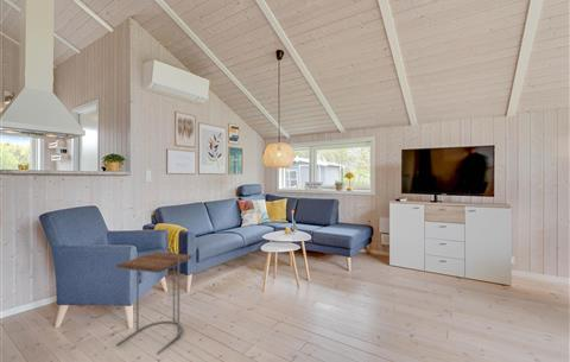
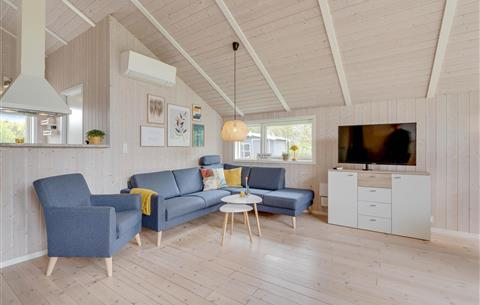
- side table (173, 296)
